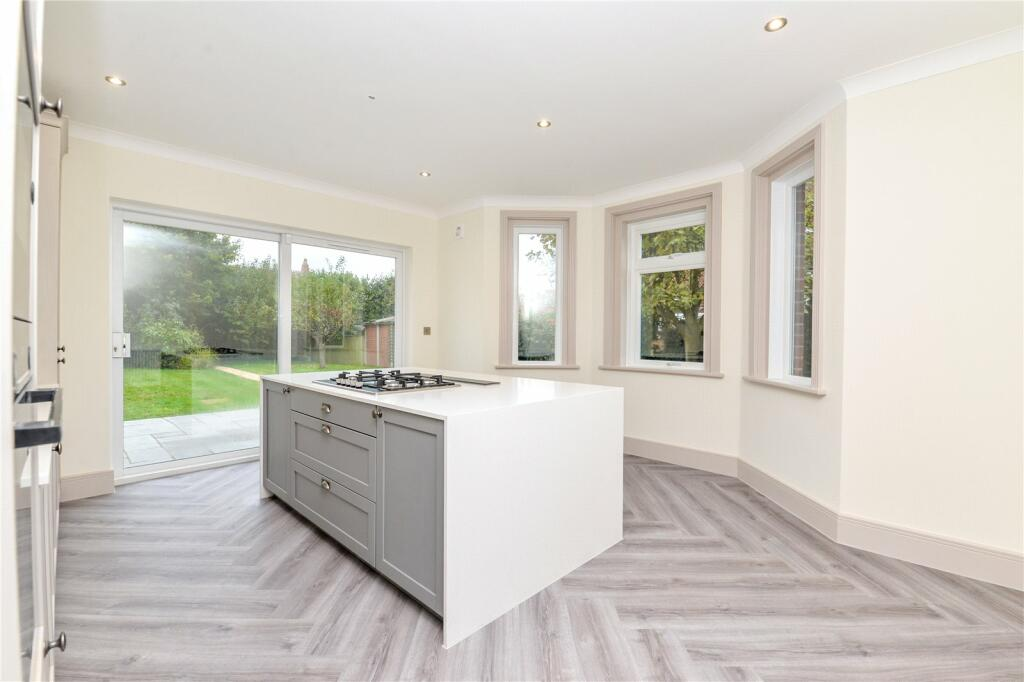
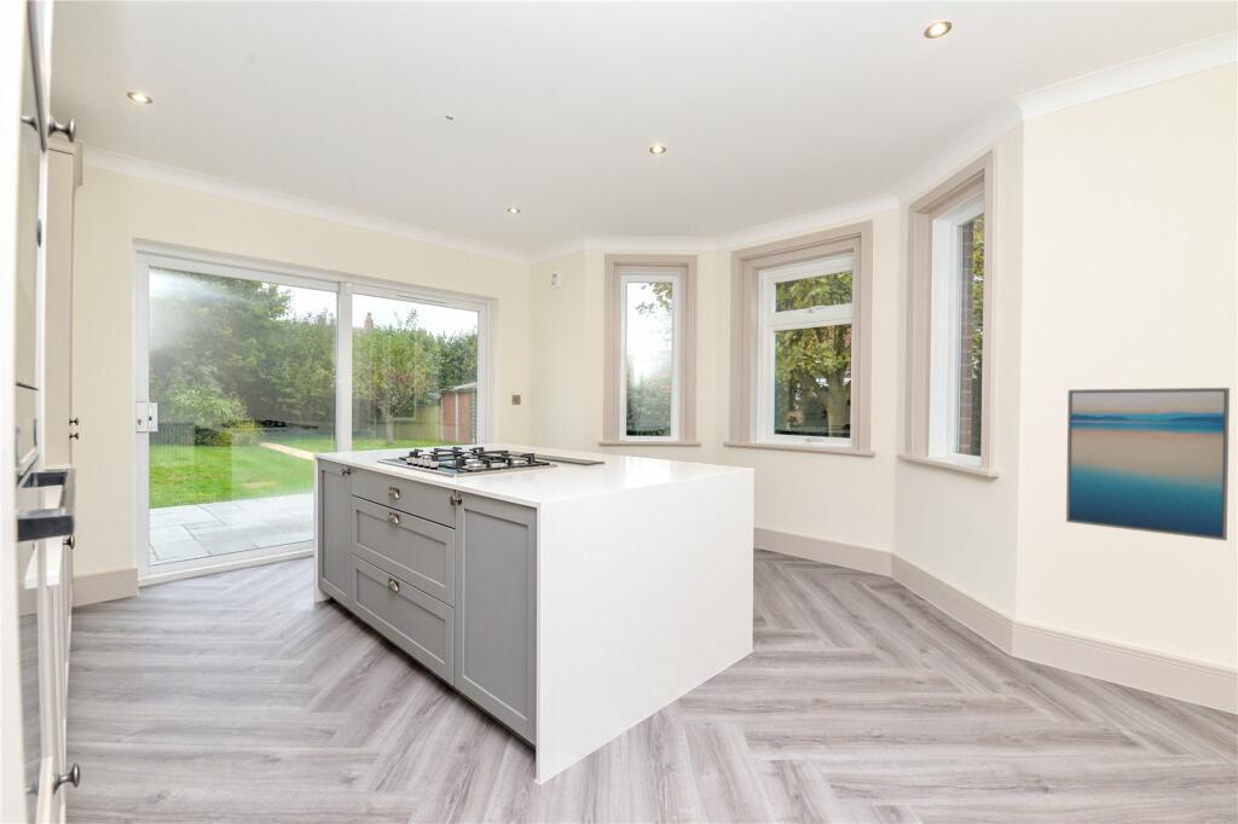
+ wall art (1141, 459)
